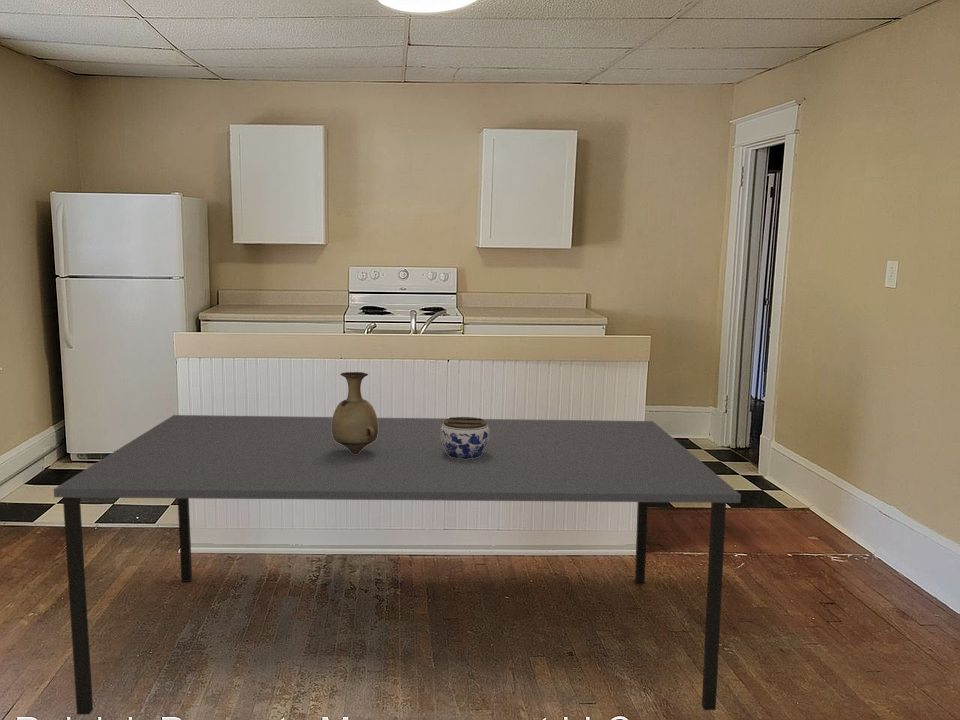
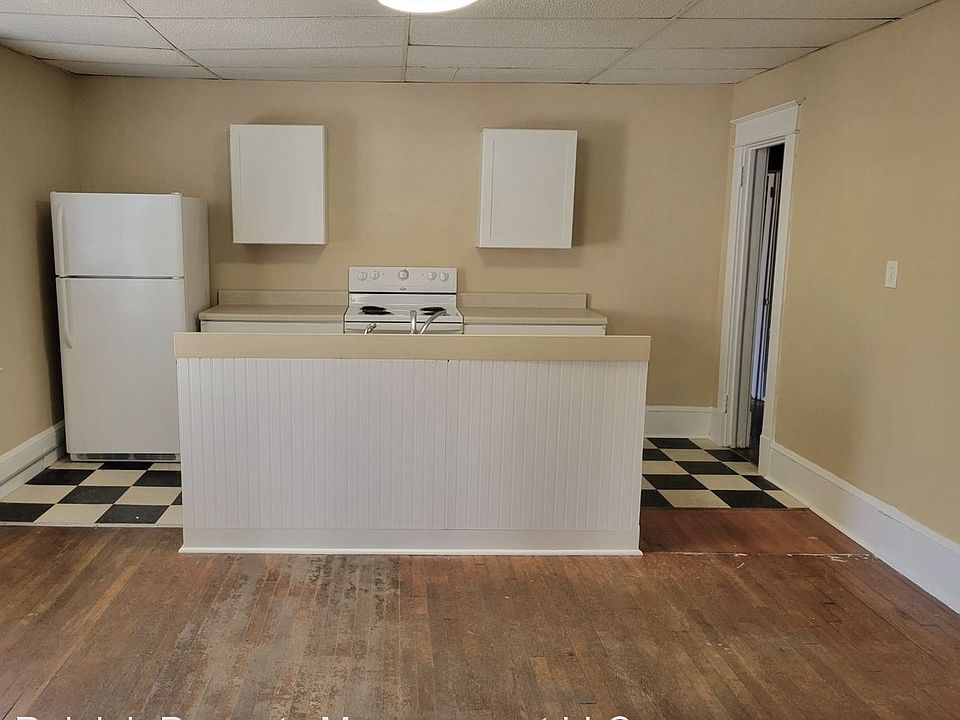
- jar (464, 436)
- dining table (410, 499)
- vase (355, 413)
